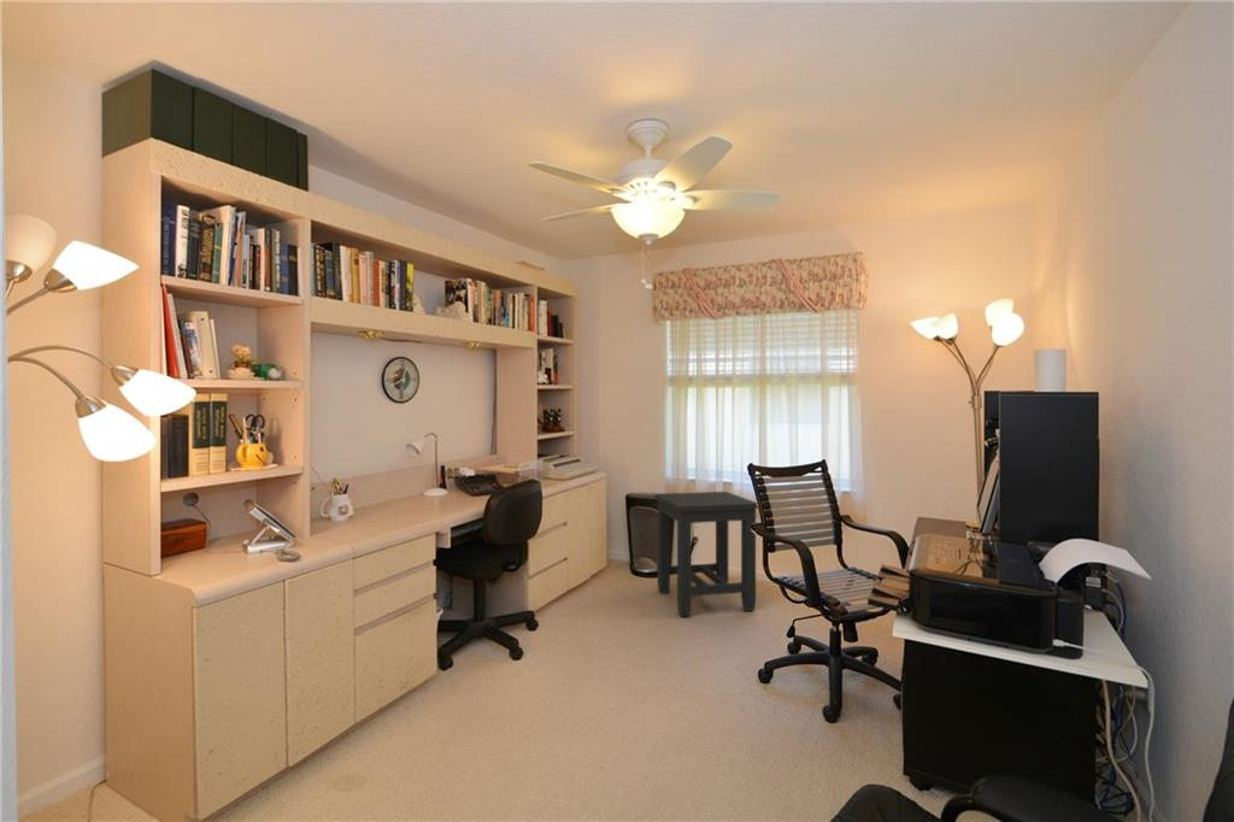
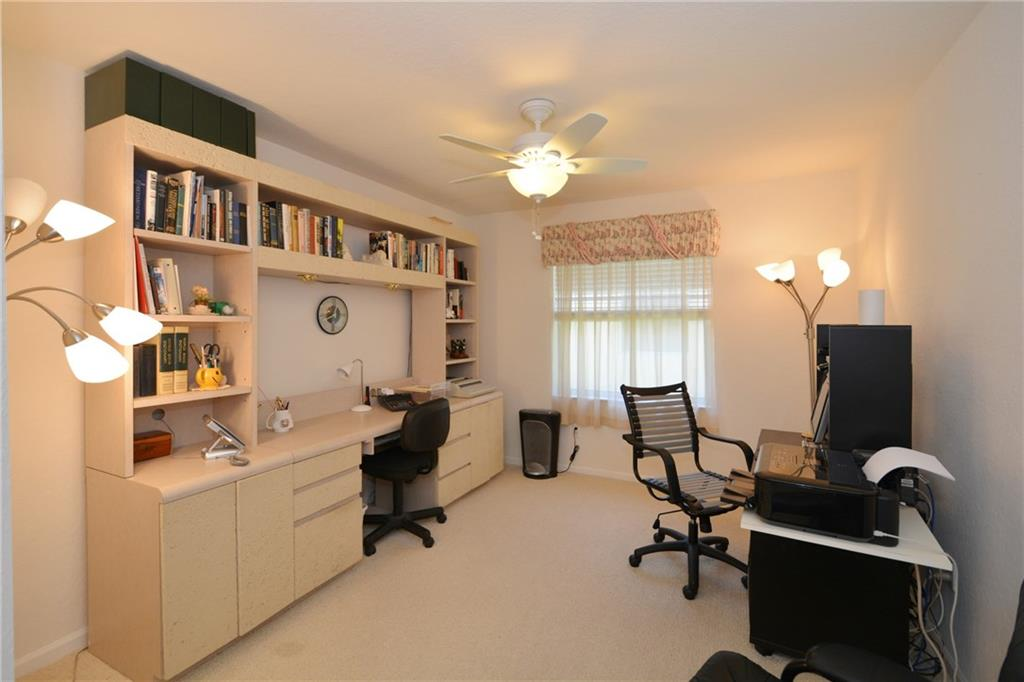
- side table (716, 550)
